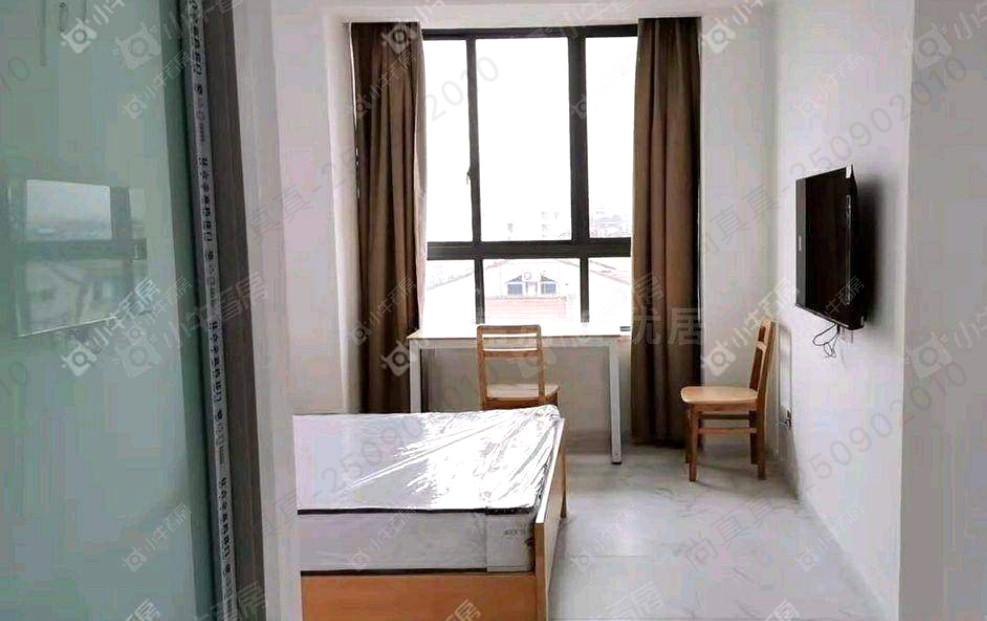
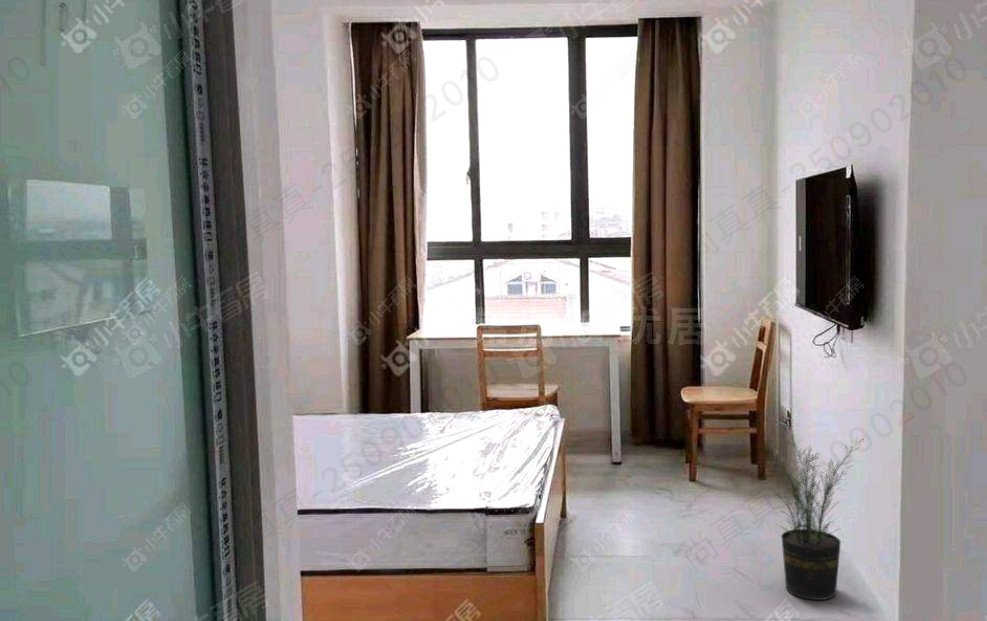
+ potted plant (814, 512)
